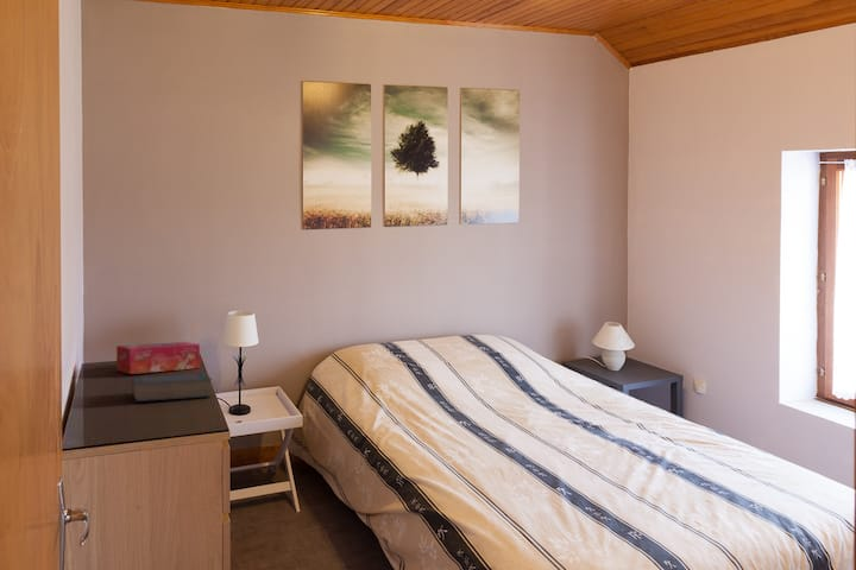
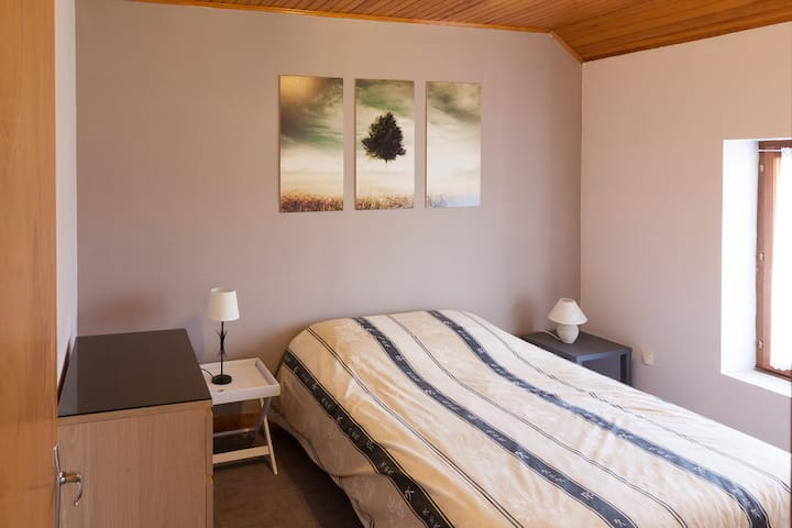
- tissue box (158, 356)
- book (171, 386)
